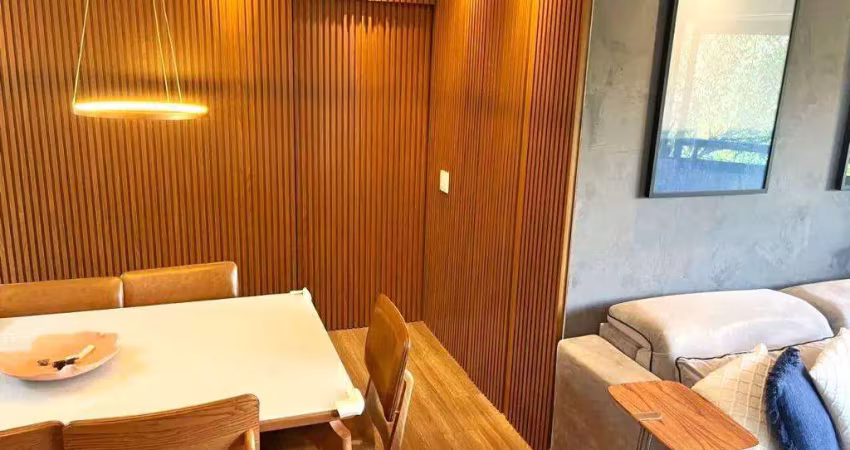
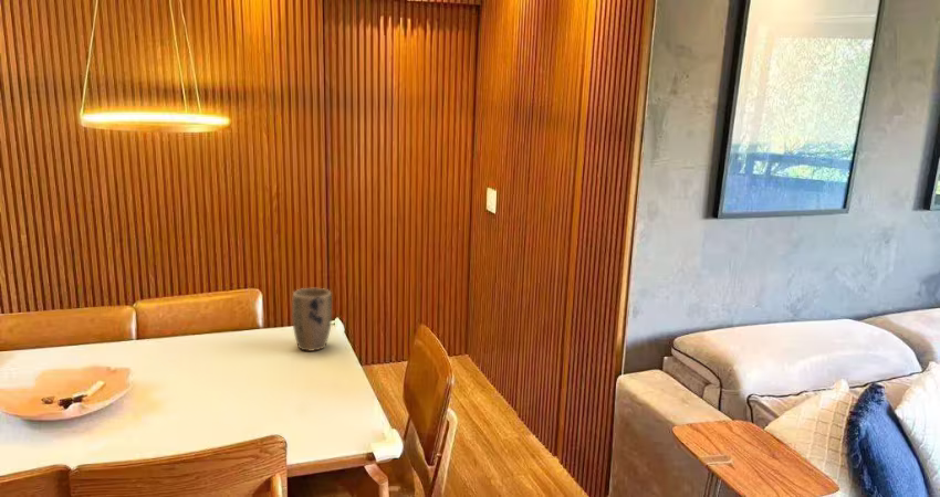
+ plant pot (312, 319)
